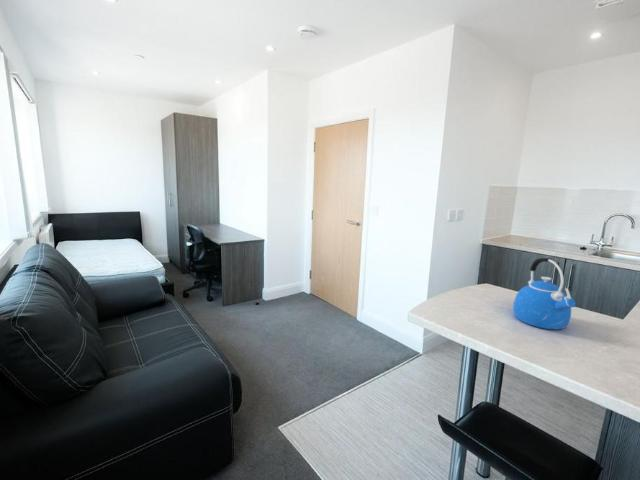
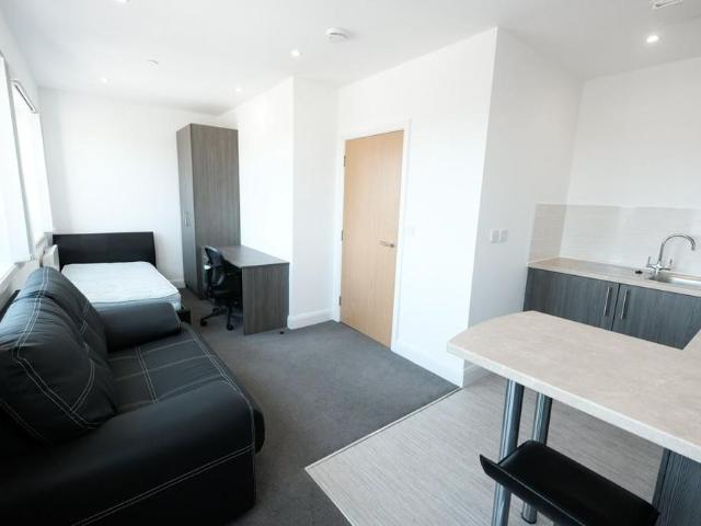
- kettle (548, 291)
